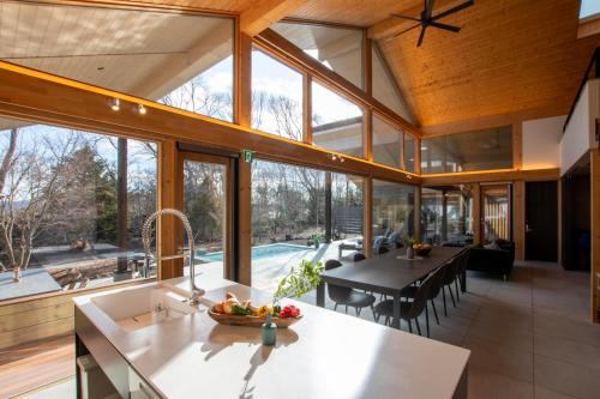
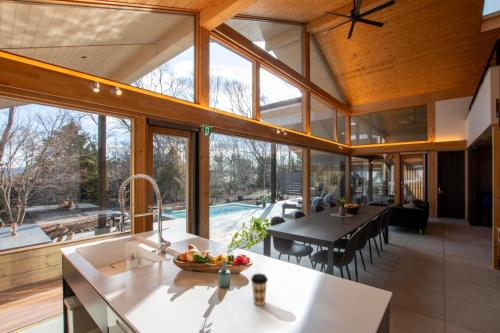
+ coffee cup (259, 289)
